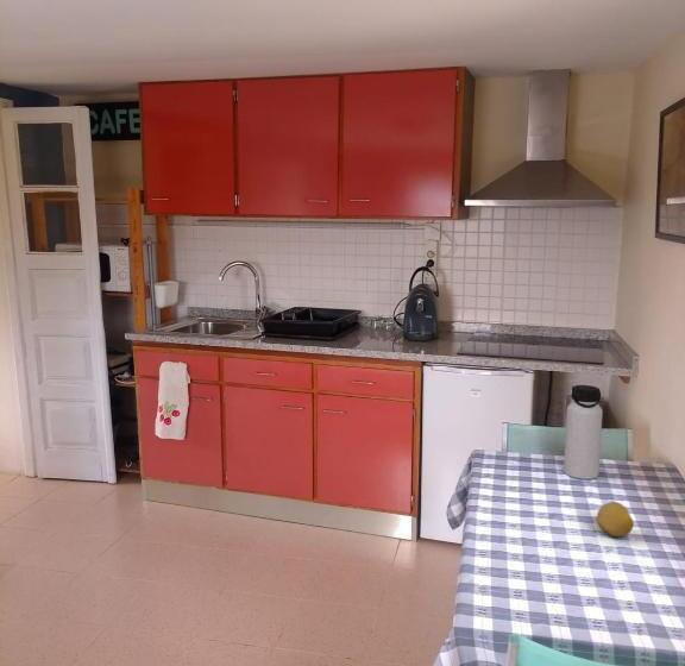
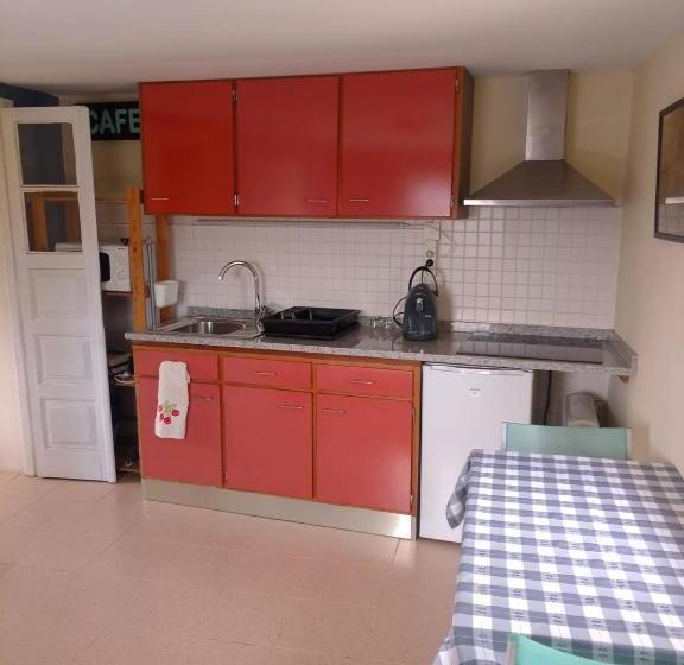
- fruit (615, 519)
- water bottle (583, 431)
